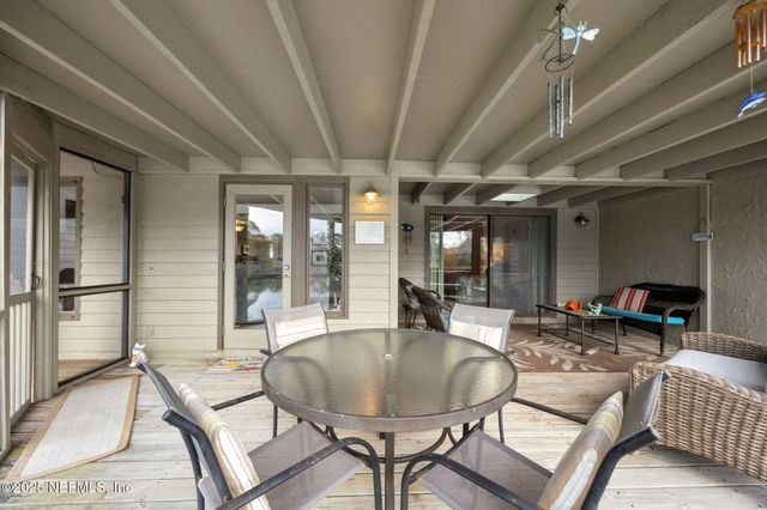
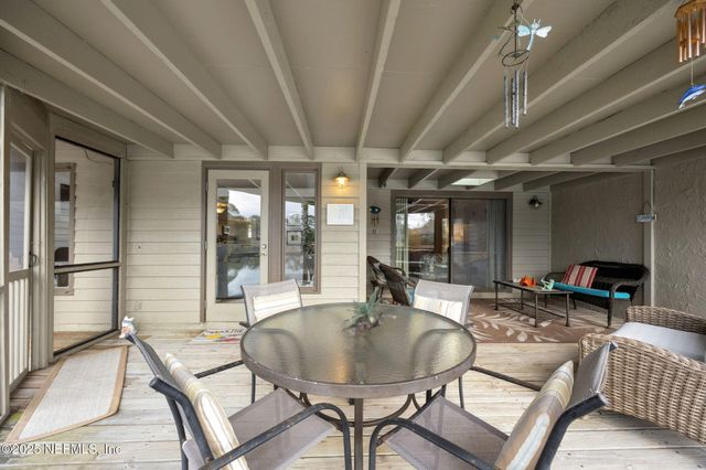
+ plant (368, 312)
